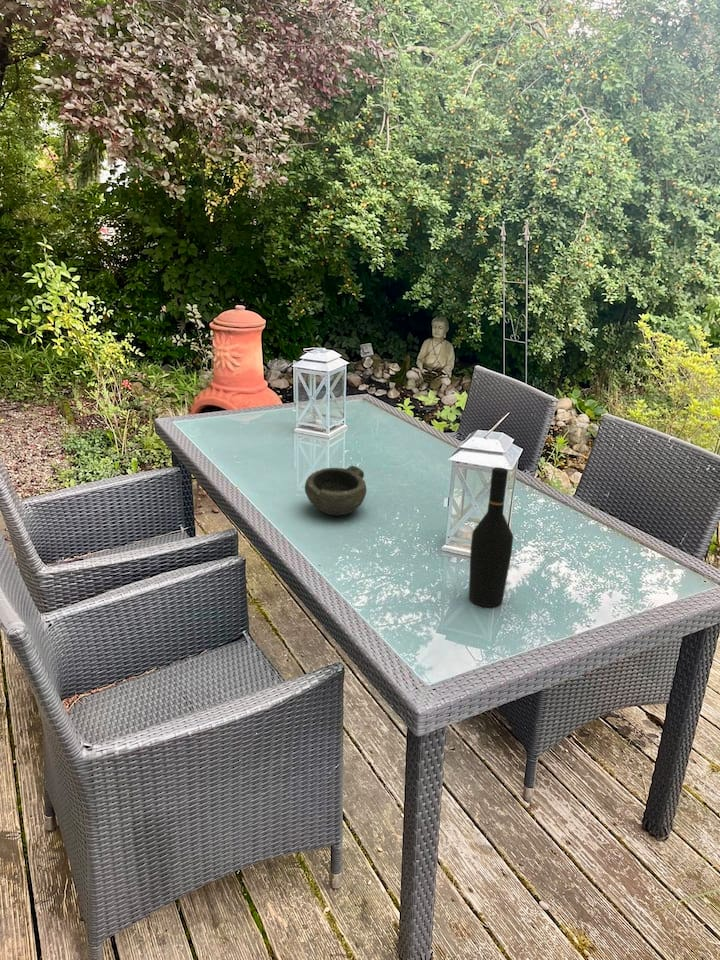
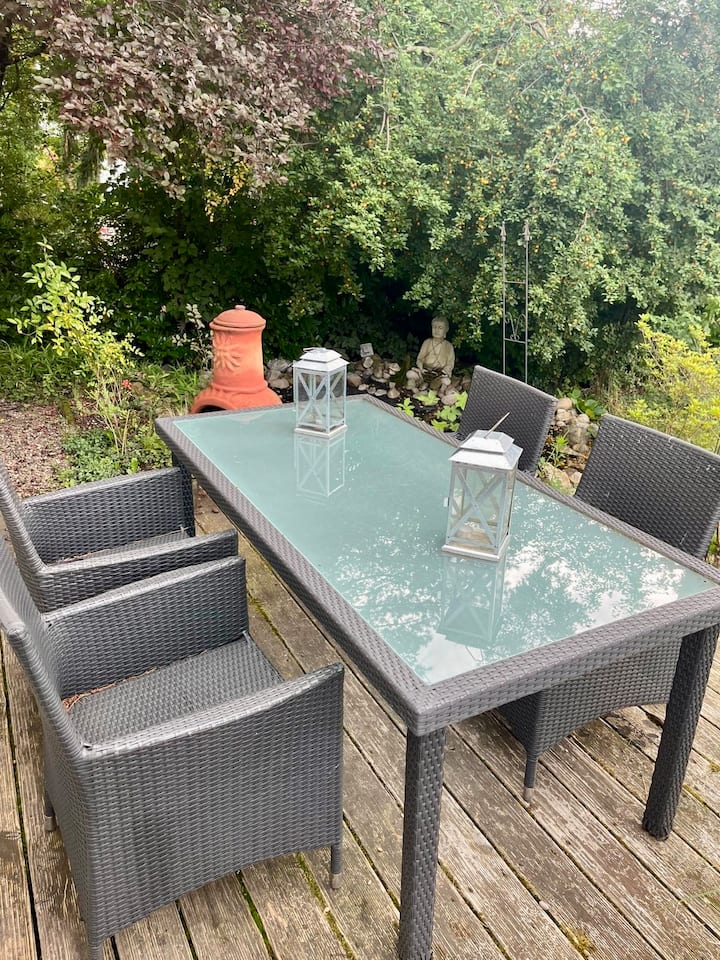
- bowl (339, 492)
- wine bottle (492, 536)
